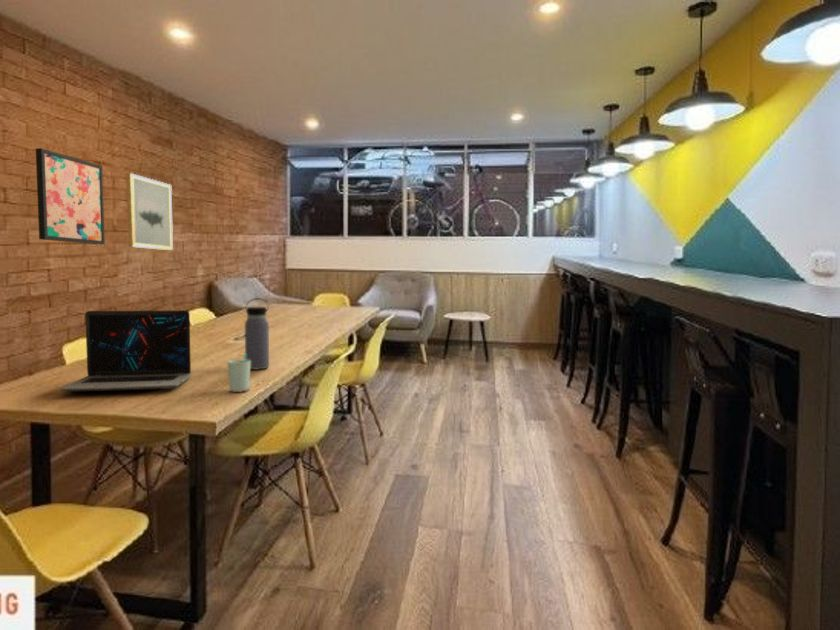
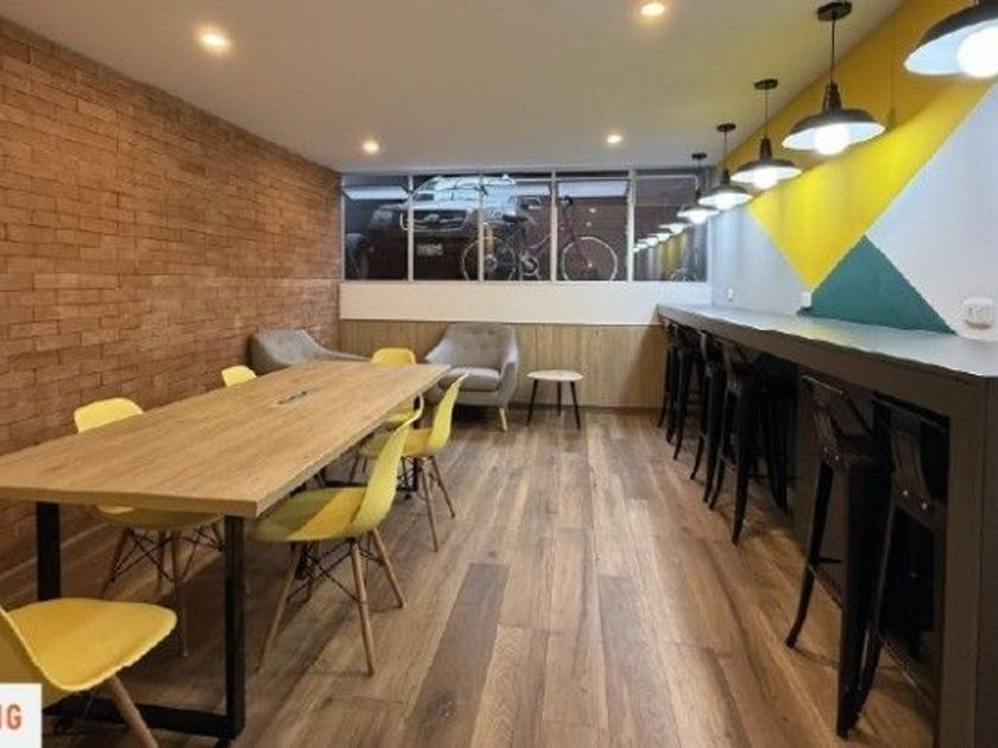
- wall art (150, 214)
- cup (239, 372)
- laptop (129, 349)
- water bottle (256, 333)
- wall art (72, 200)
